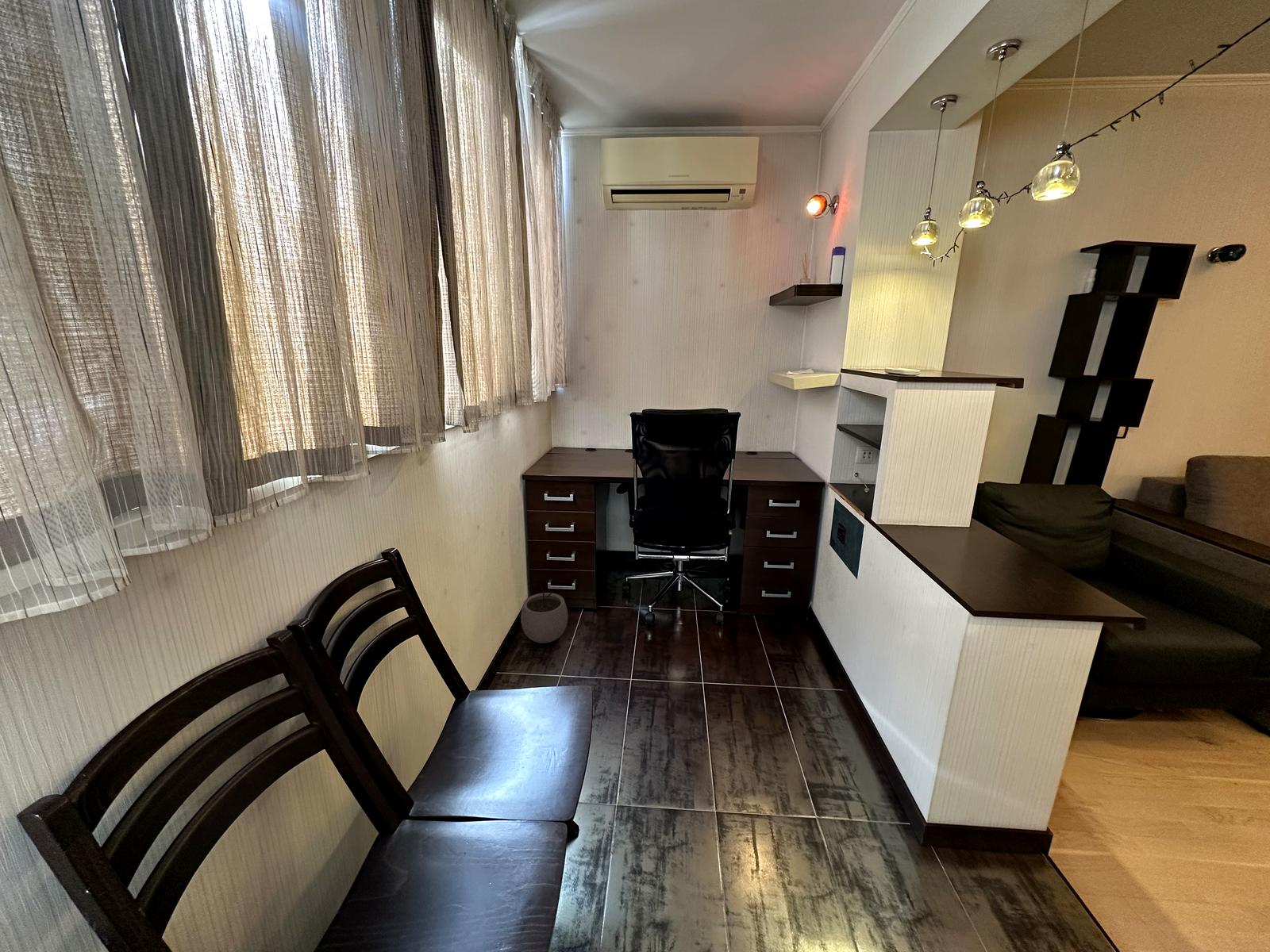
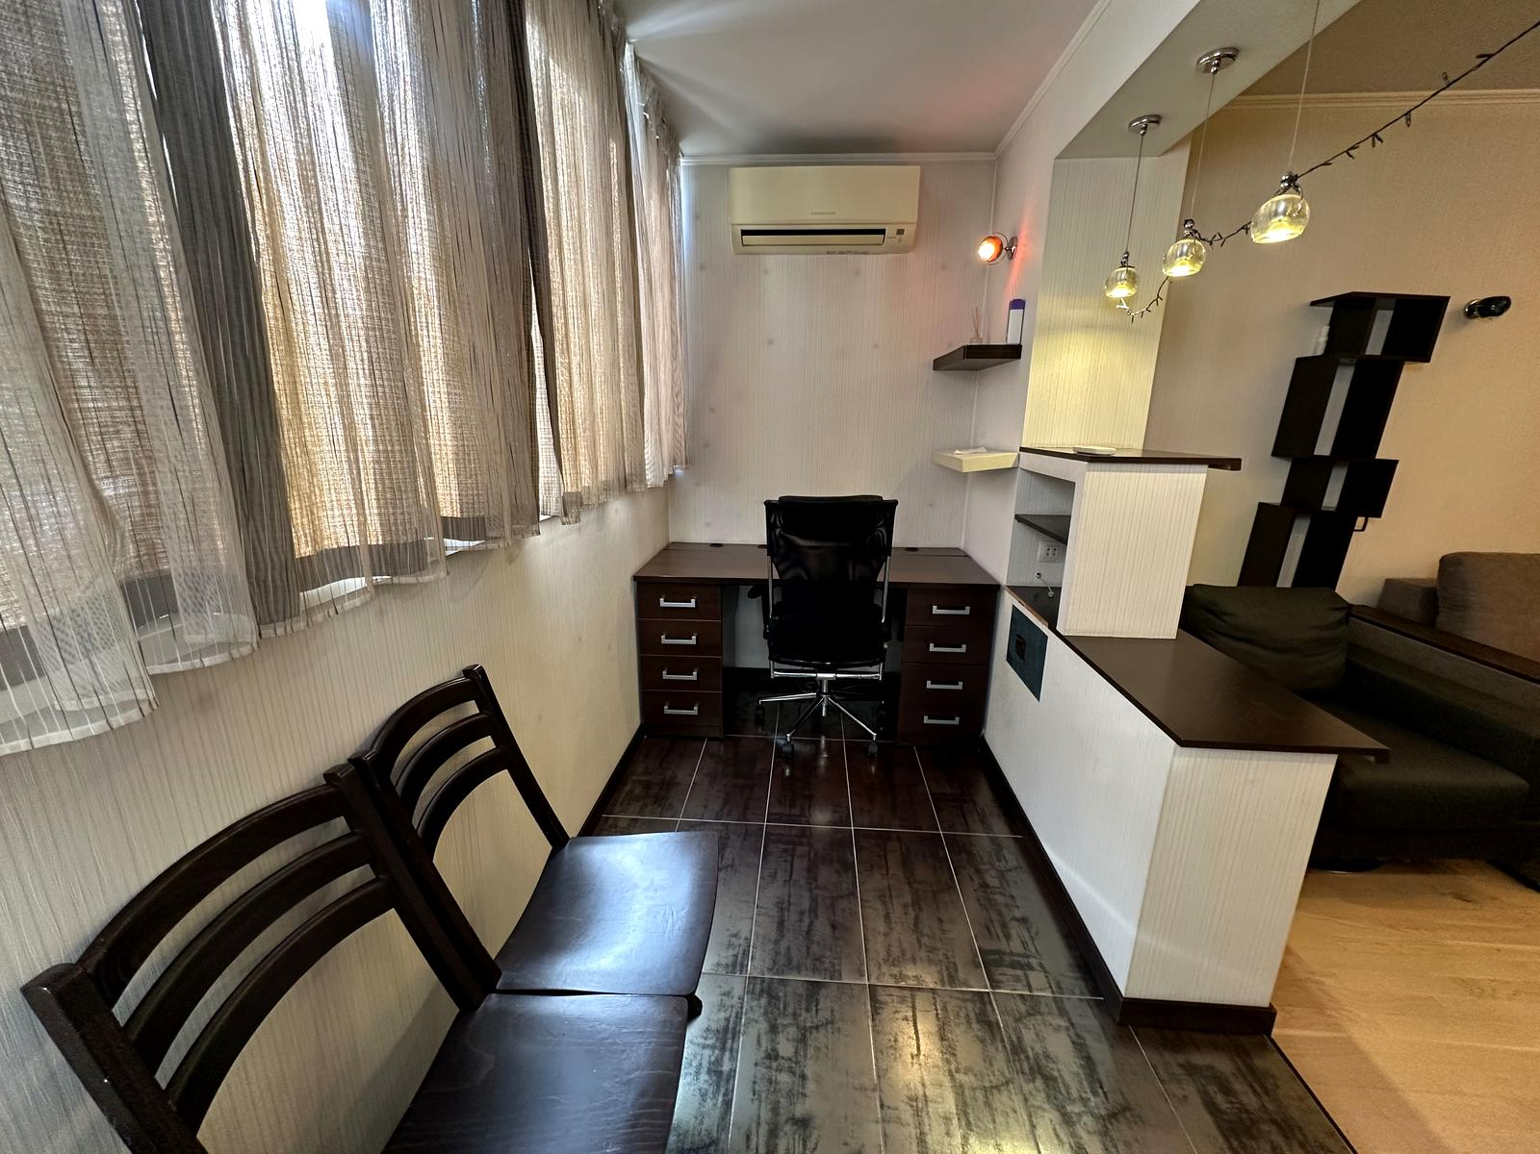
- plant pot (544, 612)
